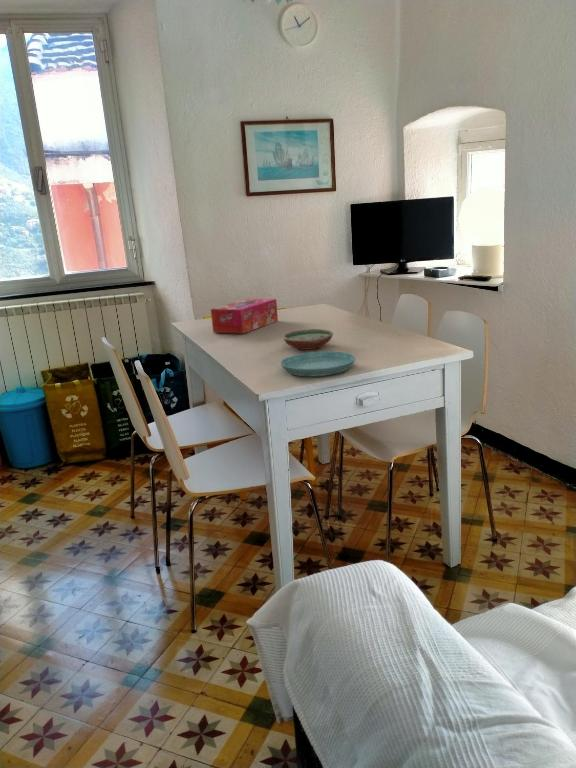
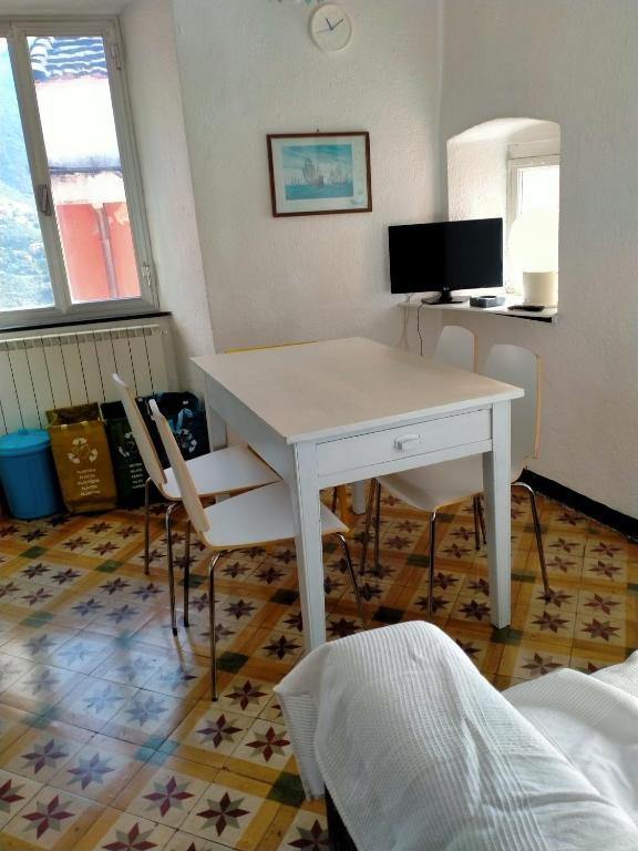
- saucer (318, 364)
- tissue box (245, 315)
- decorative bowl (308, 340)
